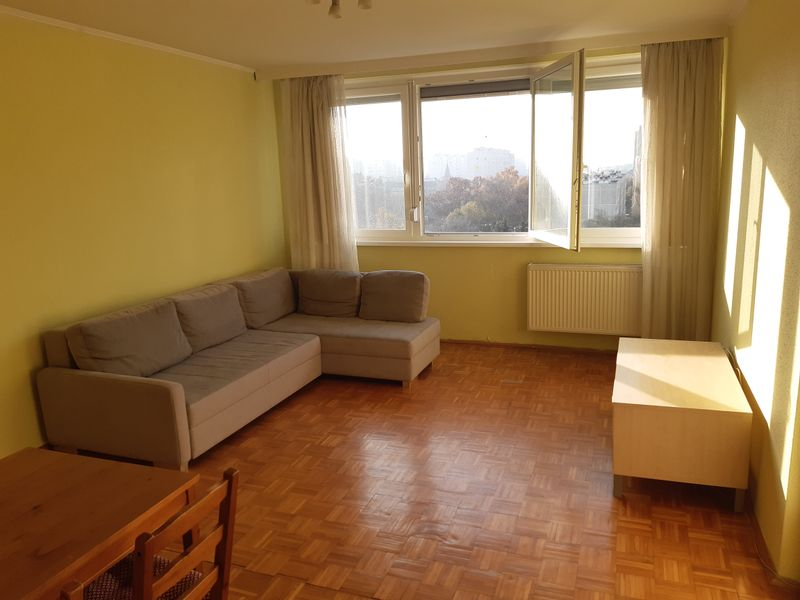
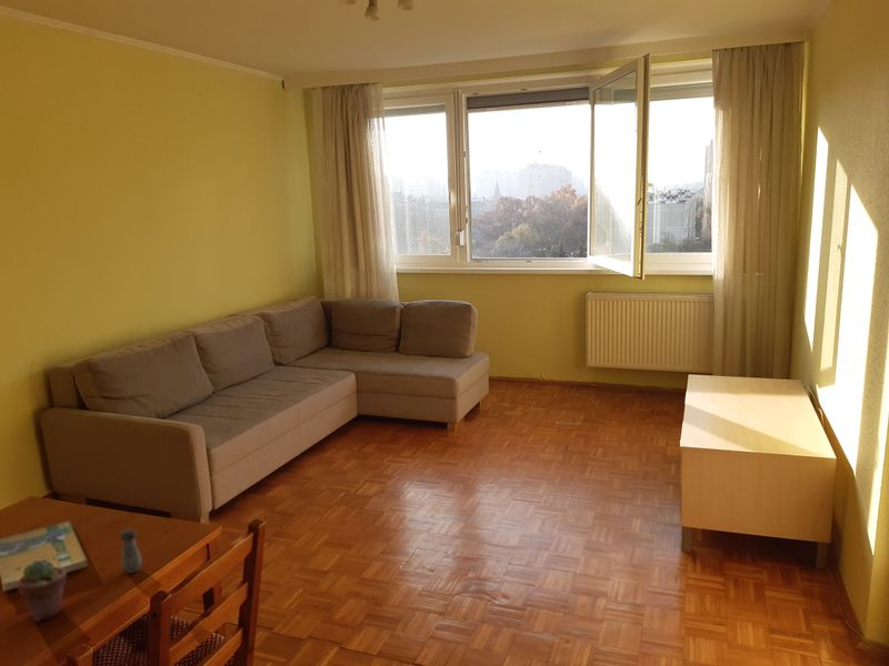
+ booklet (39, 553)
+ potted succulent (42, 586)
+ salt shaker (130, 551)
